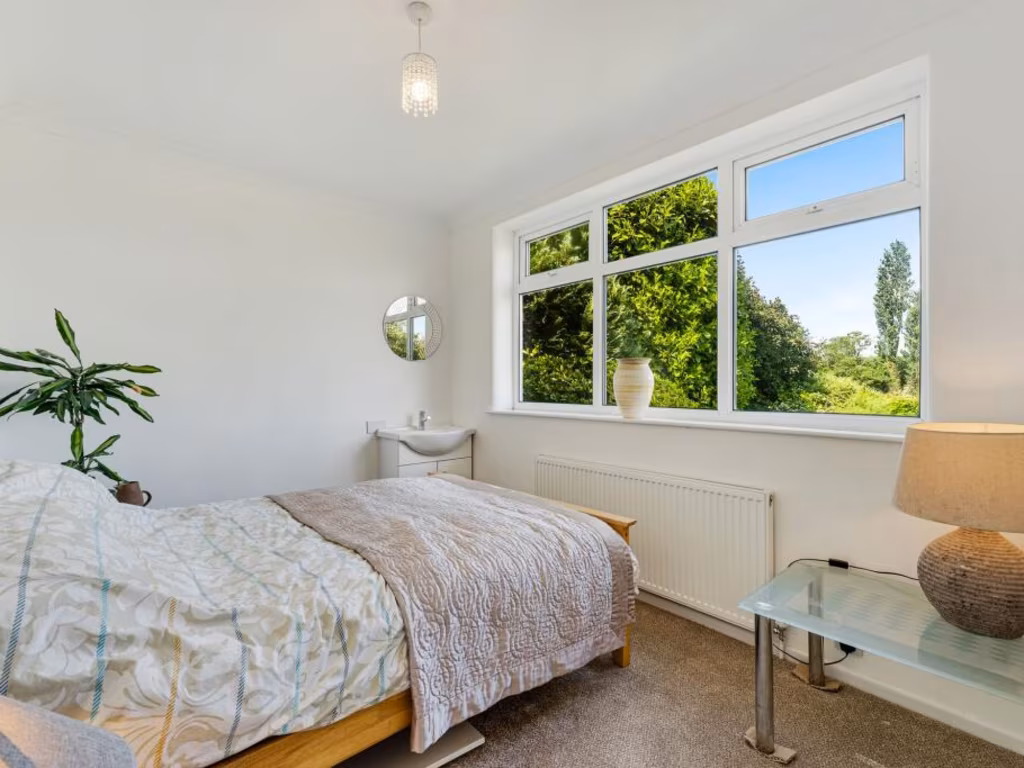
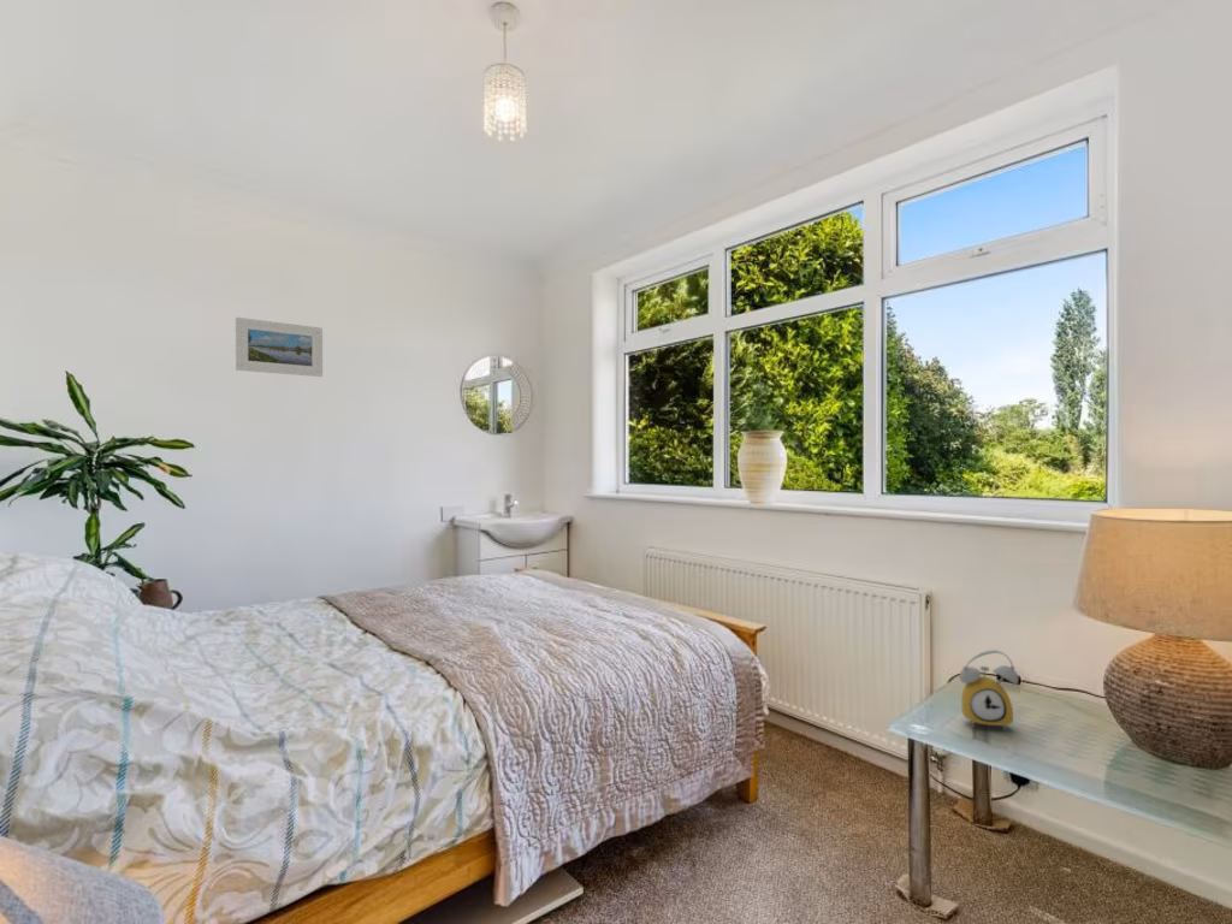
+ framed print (280, 348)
+ alarm clock (985, 685)
